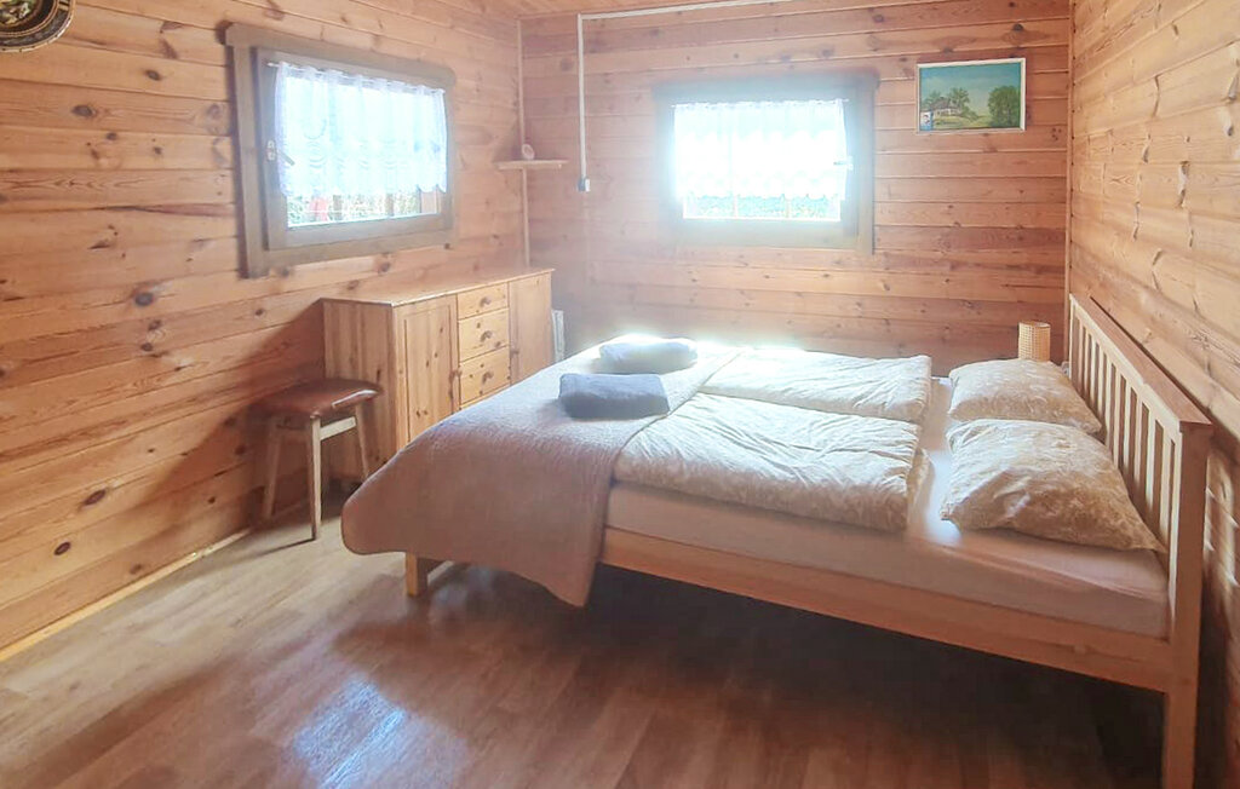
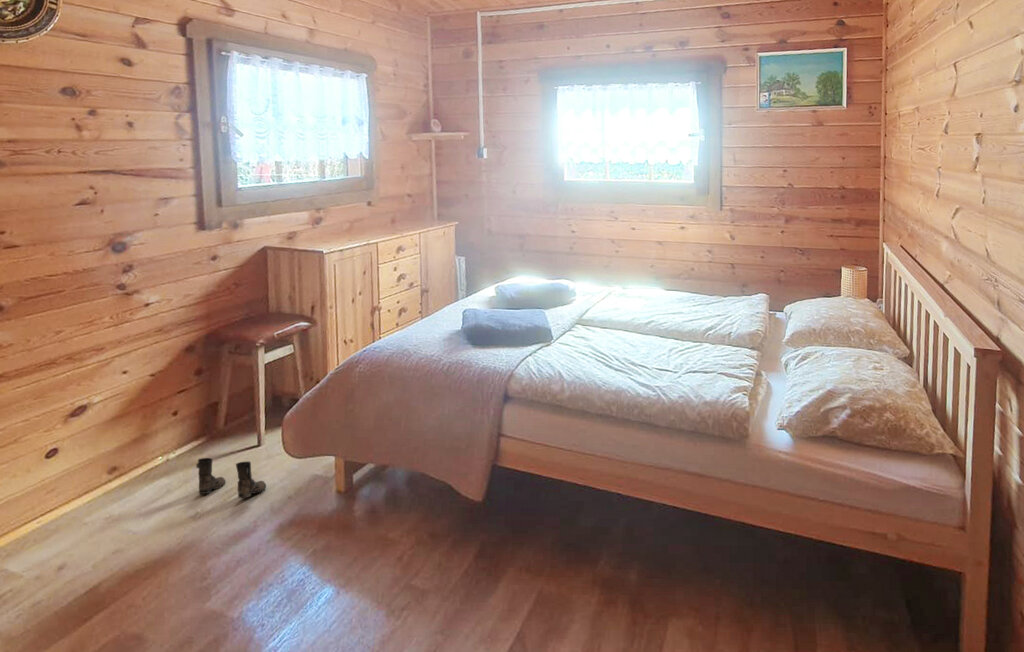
+ boots (237, 471)
